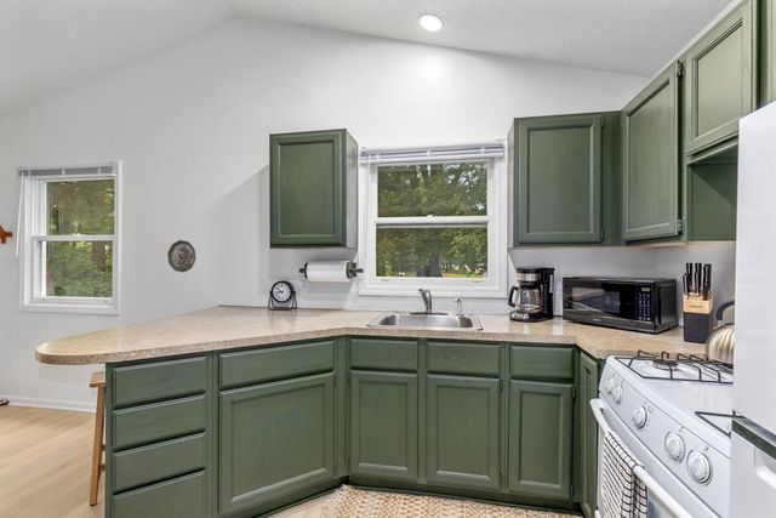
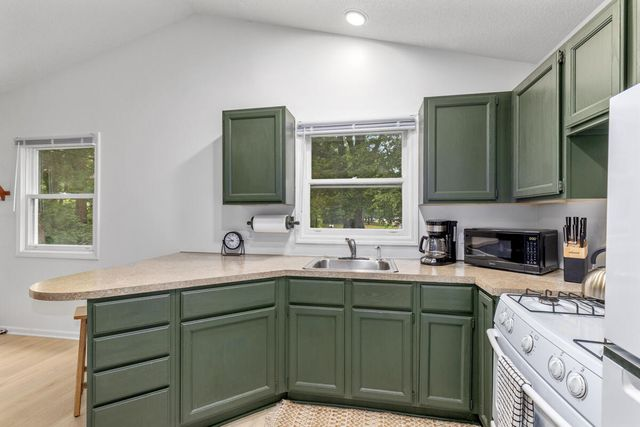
- decorative plate (182, 256)
